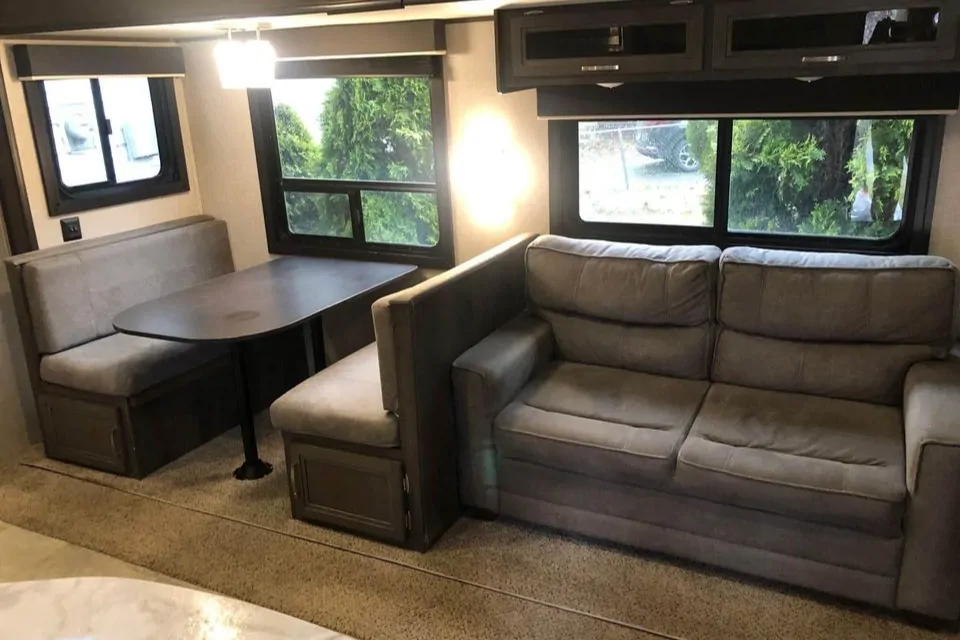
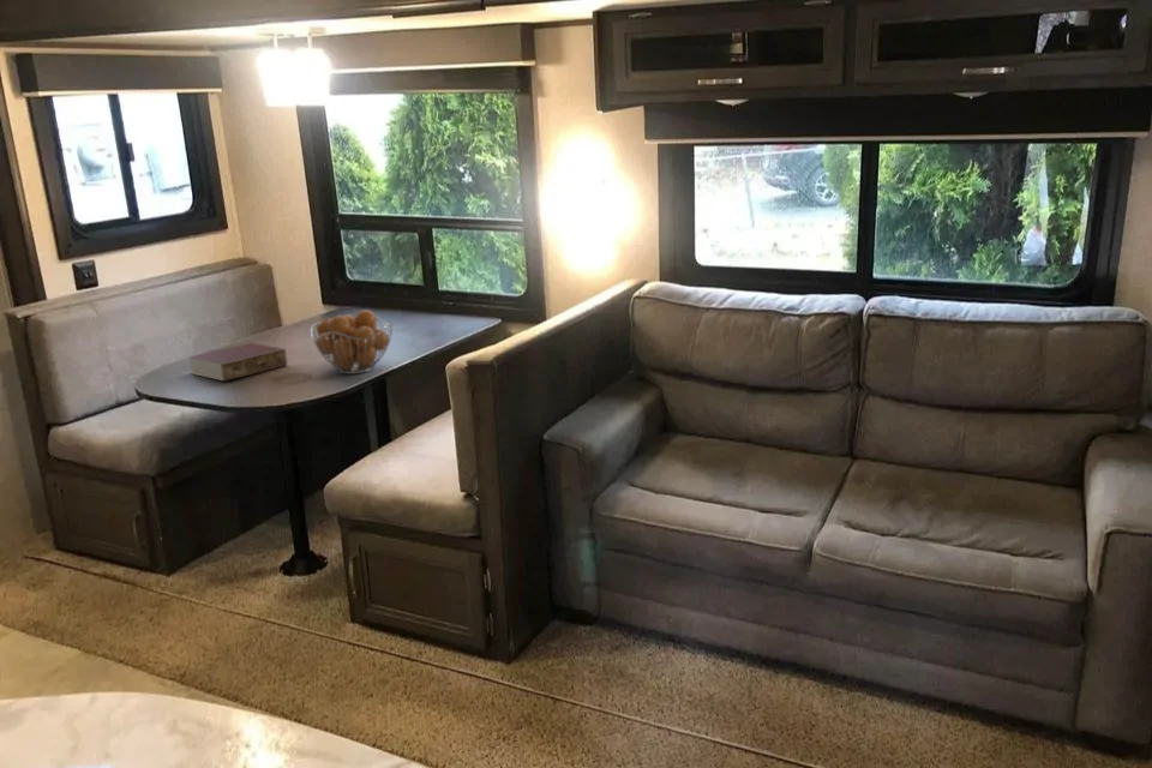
+ fruit basket (353, 341)
+ book (238, 360)
